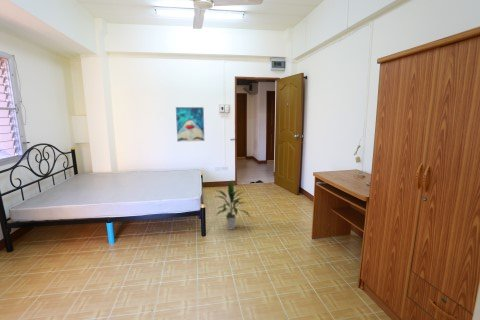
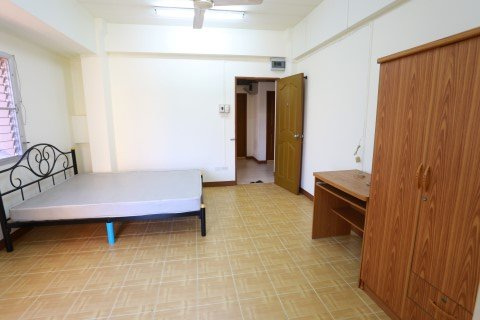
- wall art (190, 124)
- indoor plant (231, 206)
